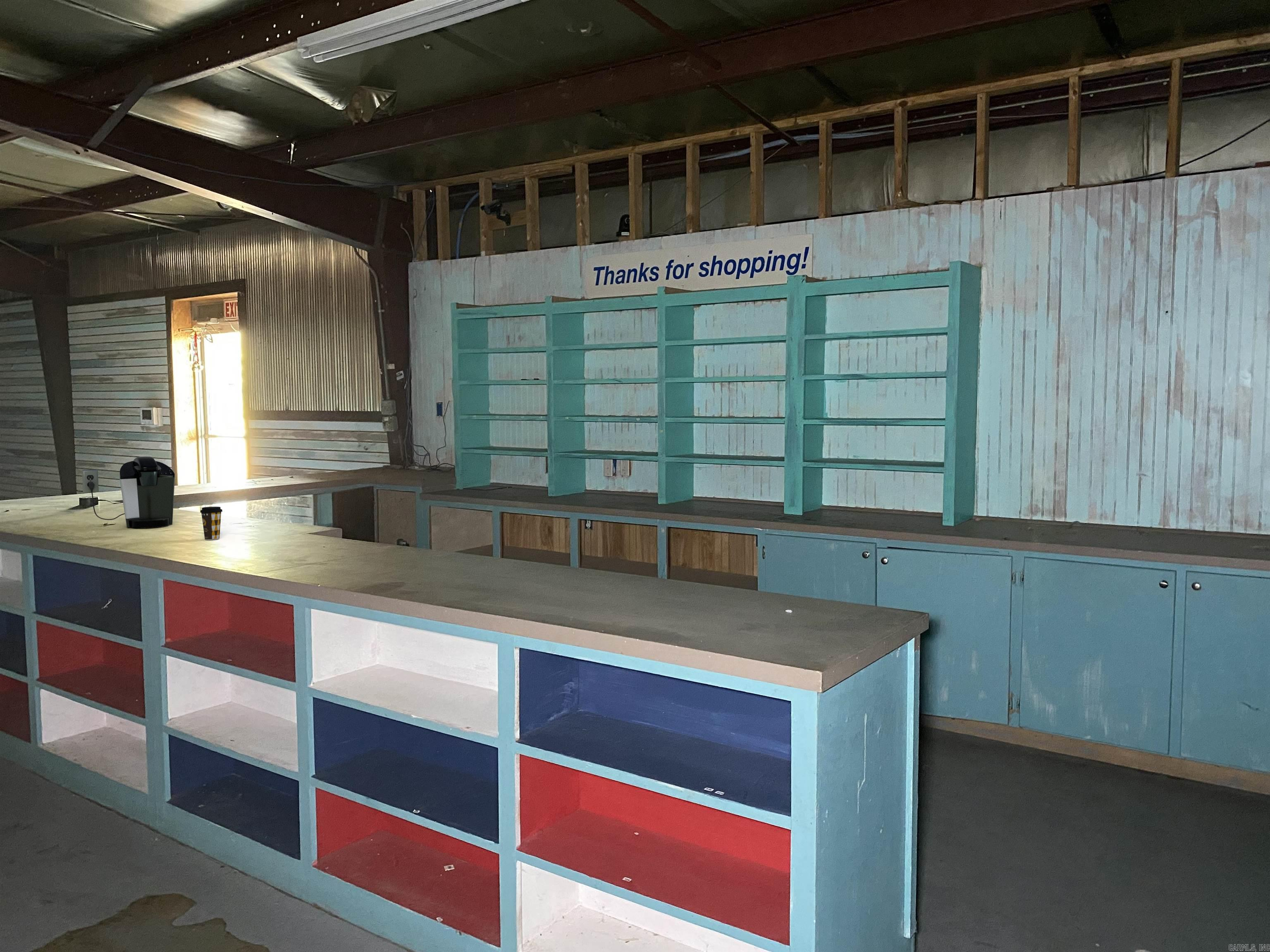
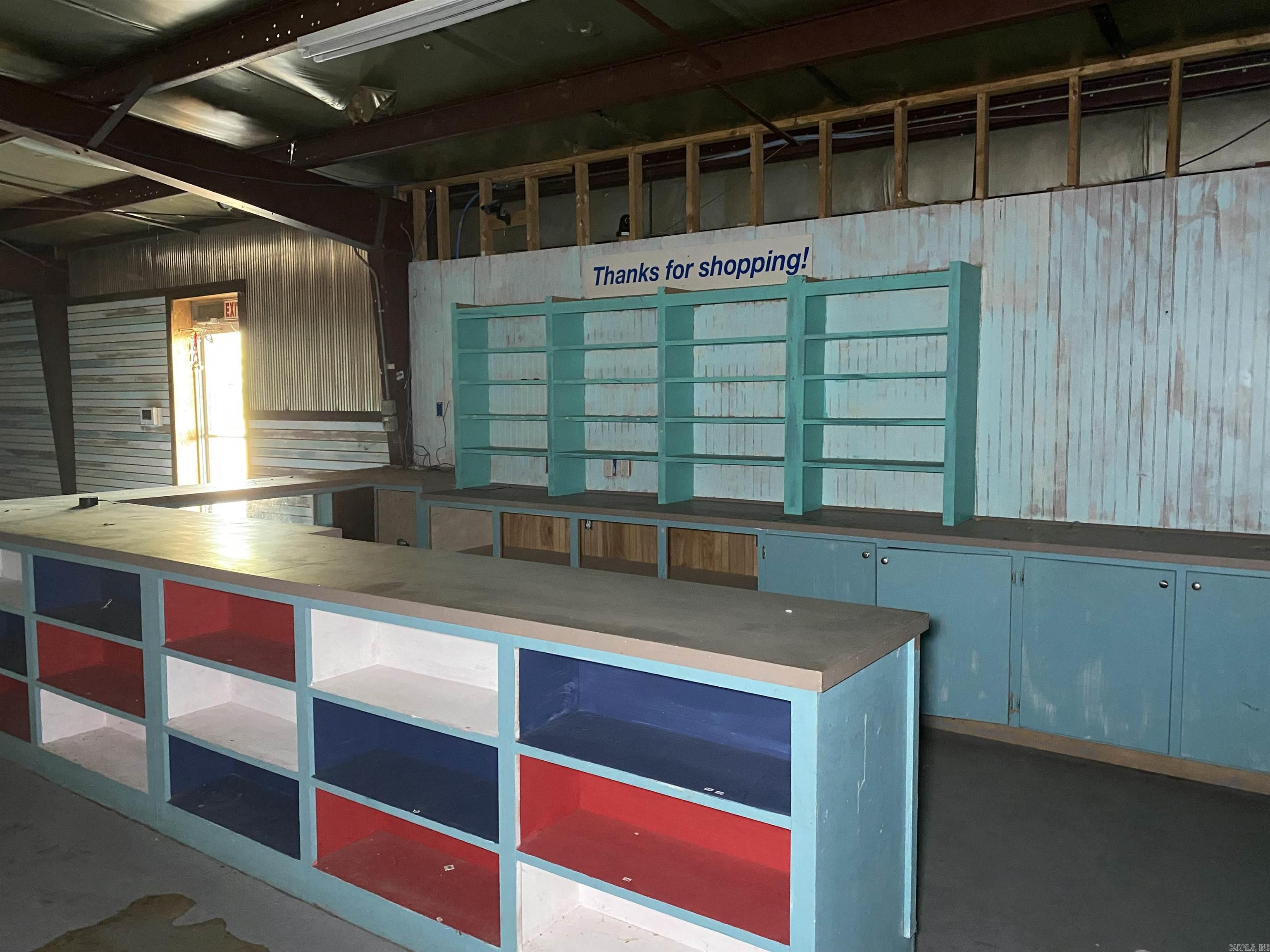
- coffee cup (212, 523)
- coffee maker (131, 492)
